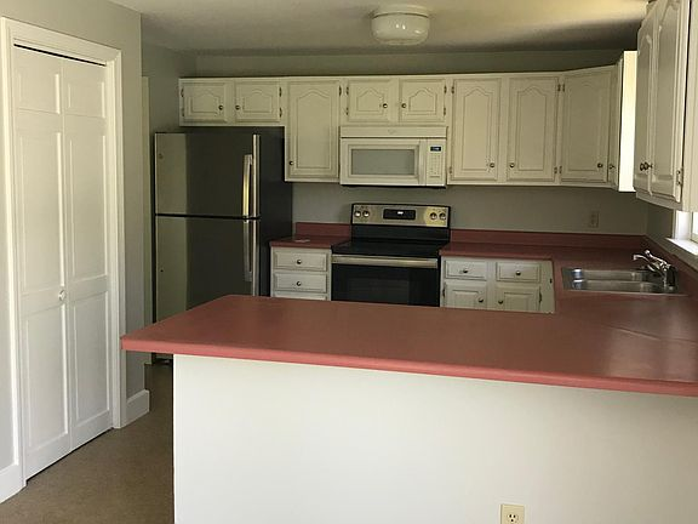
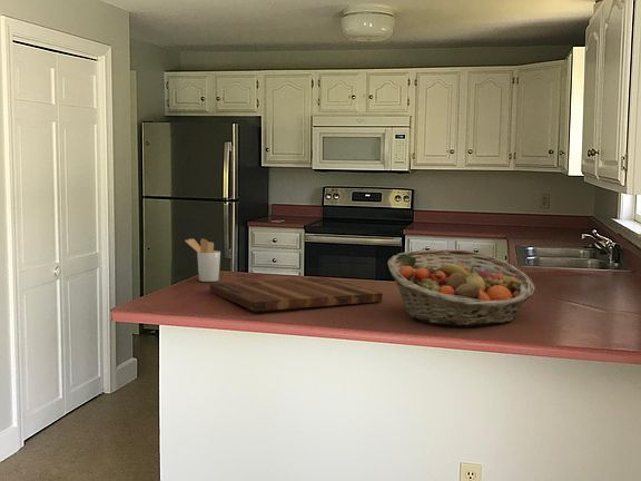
+ utensil holder (203, 258)
+ fruit basket (460, 285)
+ cutting board (293, 292)
